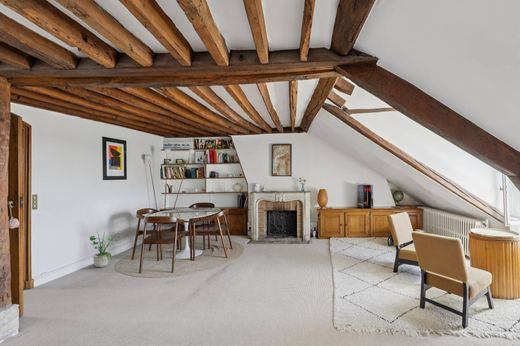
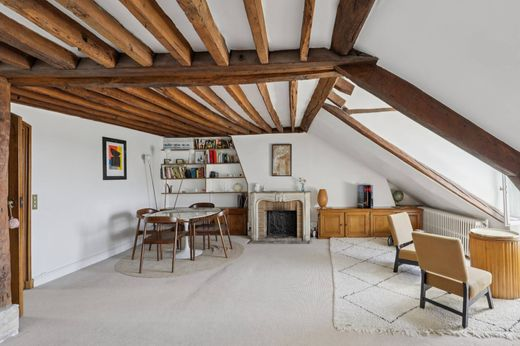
- potted plant (105, 243)
